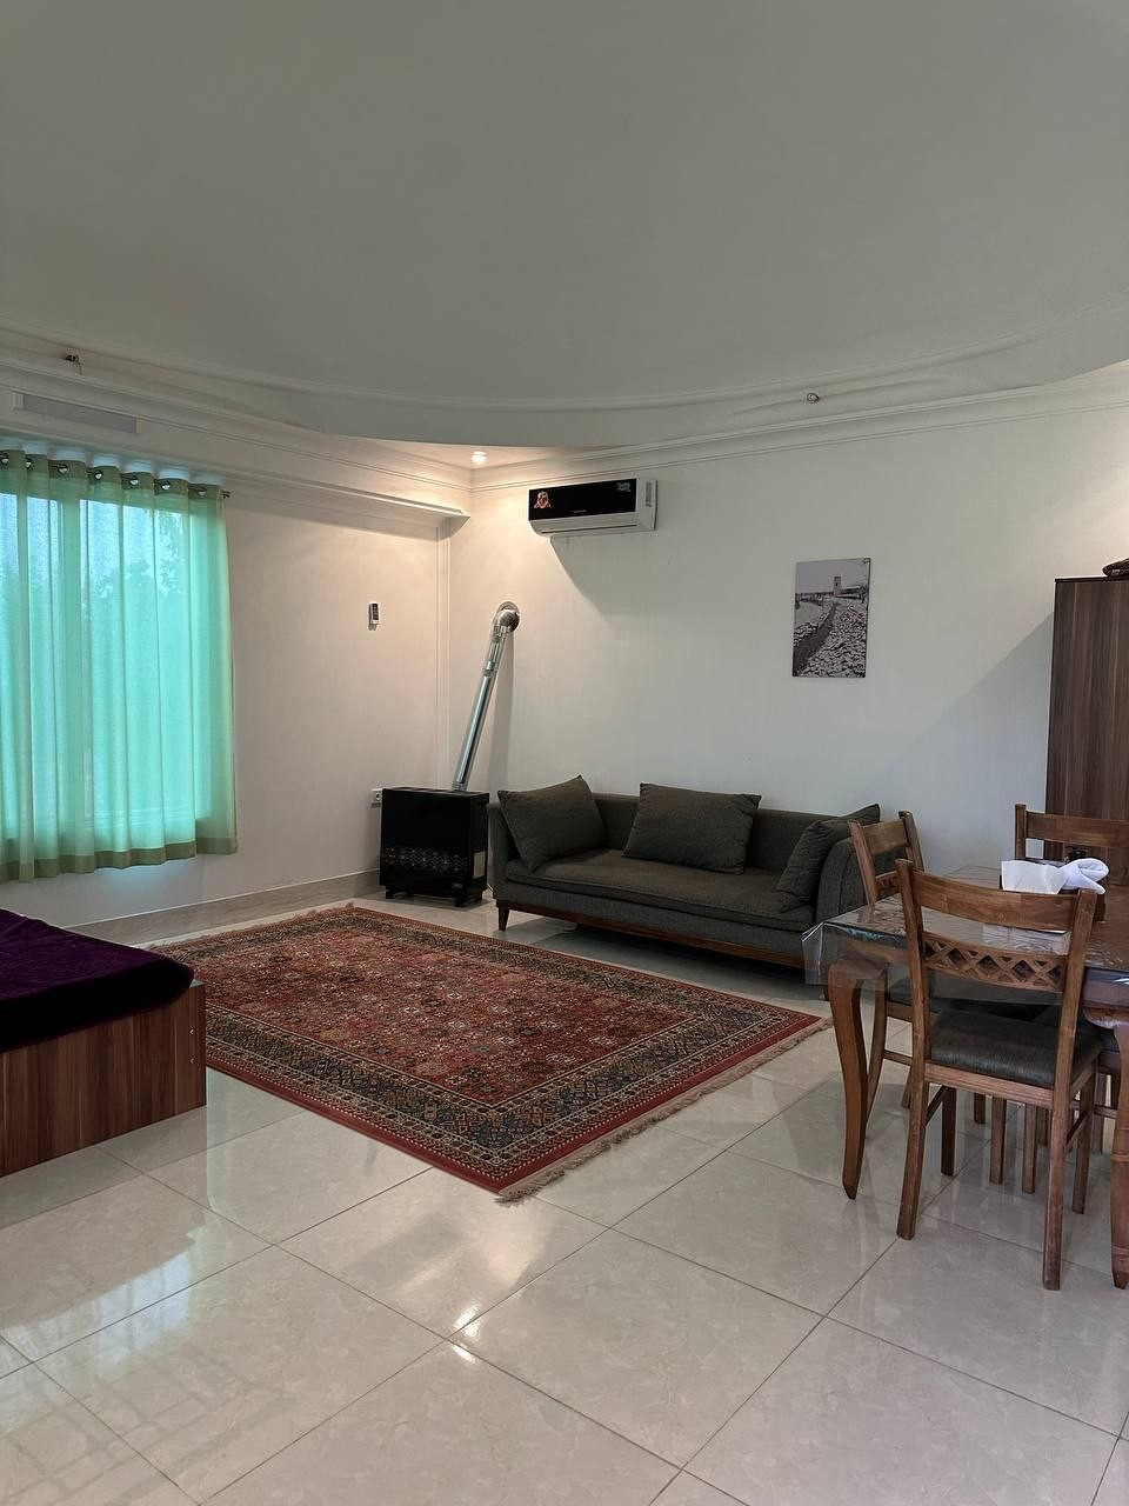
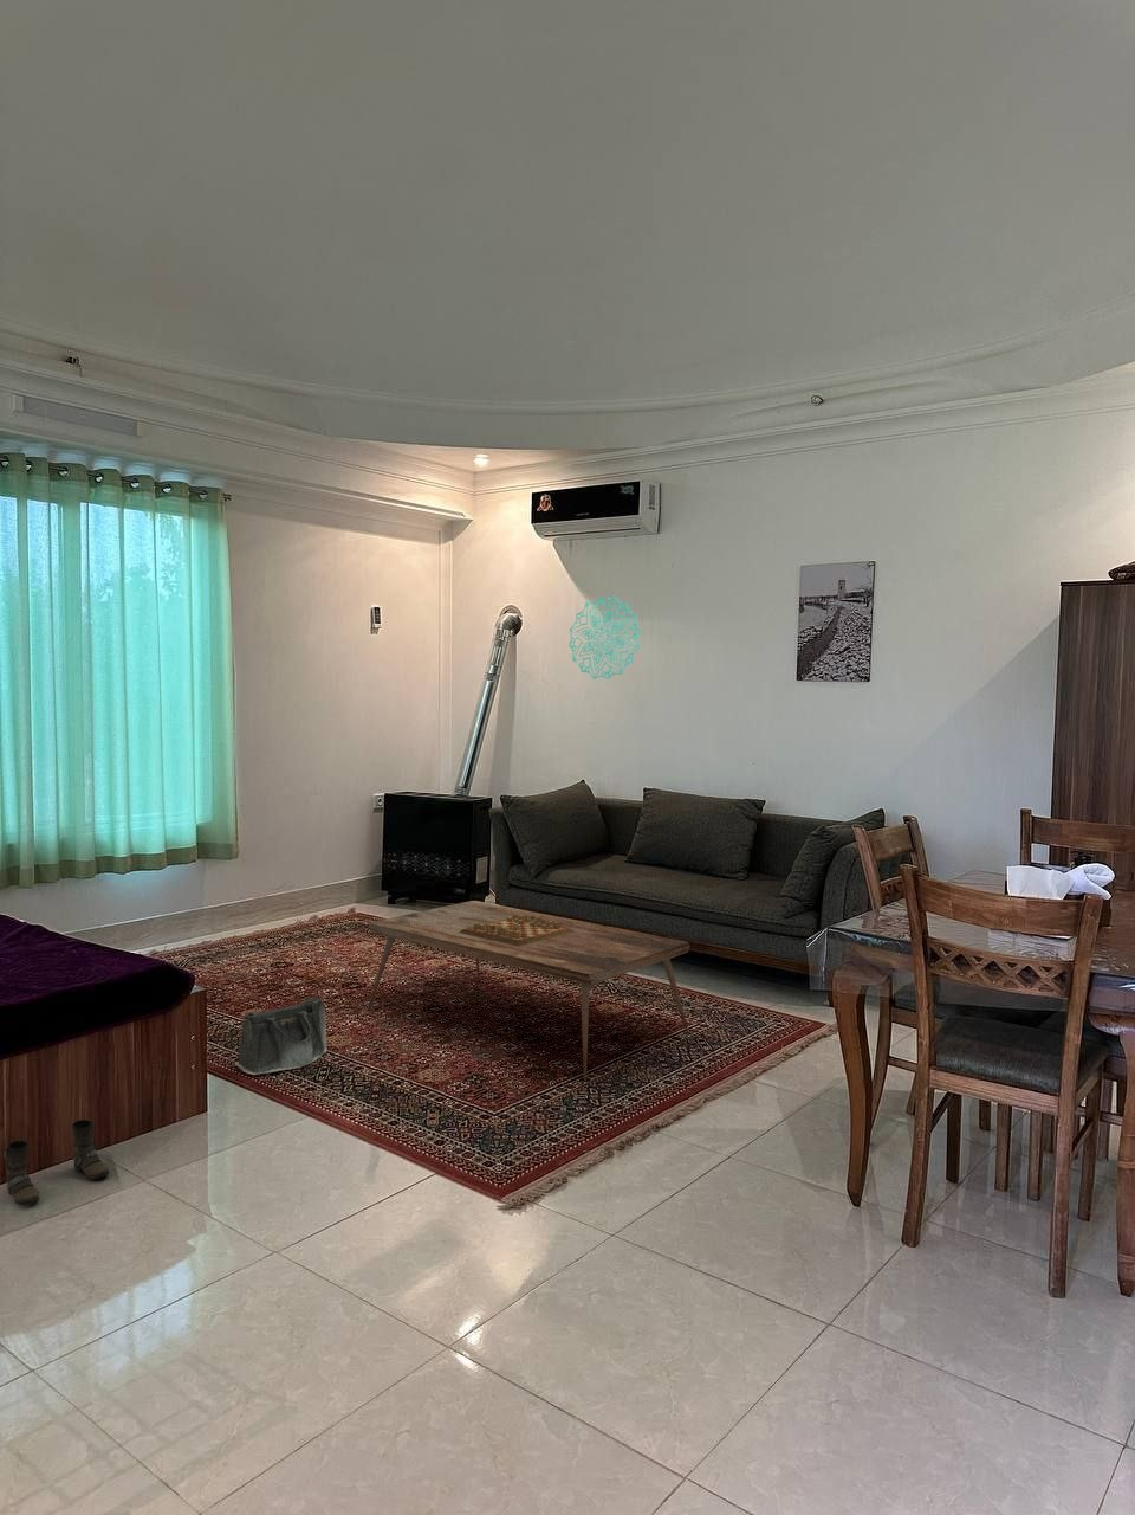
+ boots (73, 1161)
+ wall decoration (604, 637)
+ coffee table (522, 969)
+ saddlebag (283, 1031)
